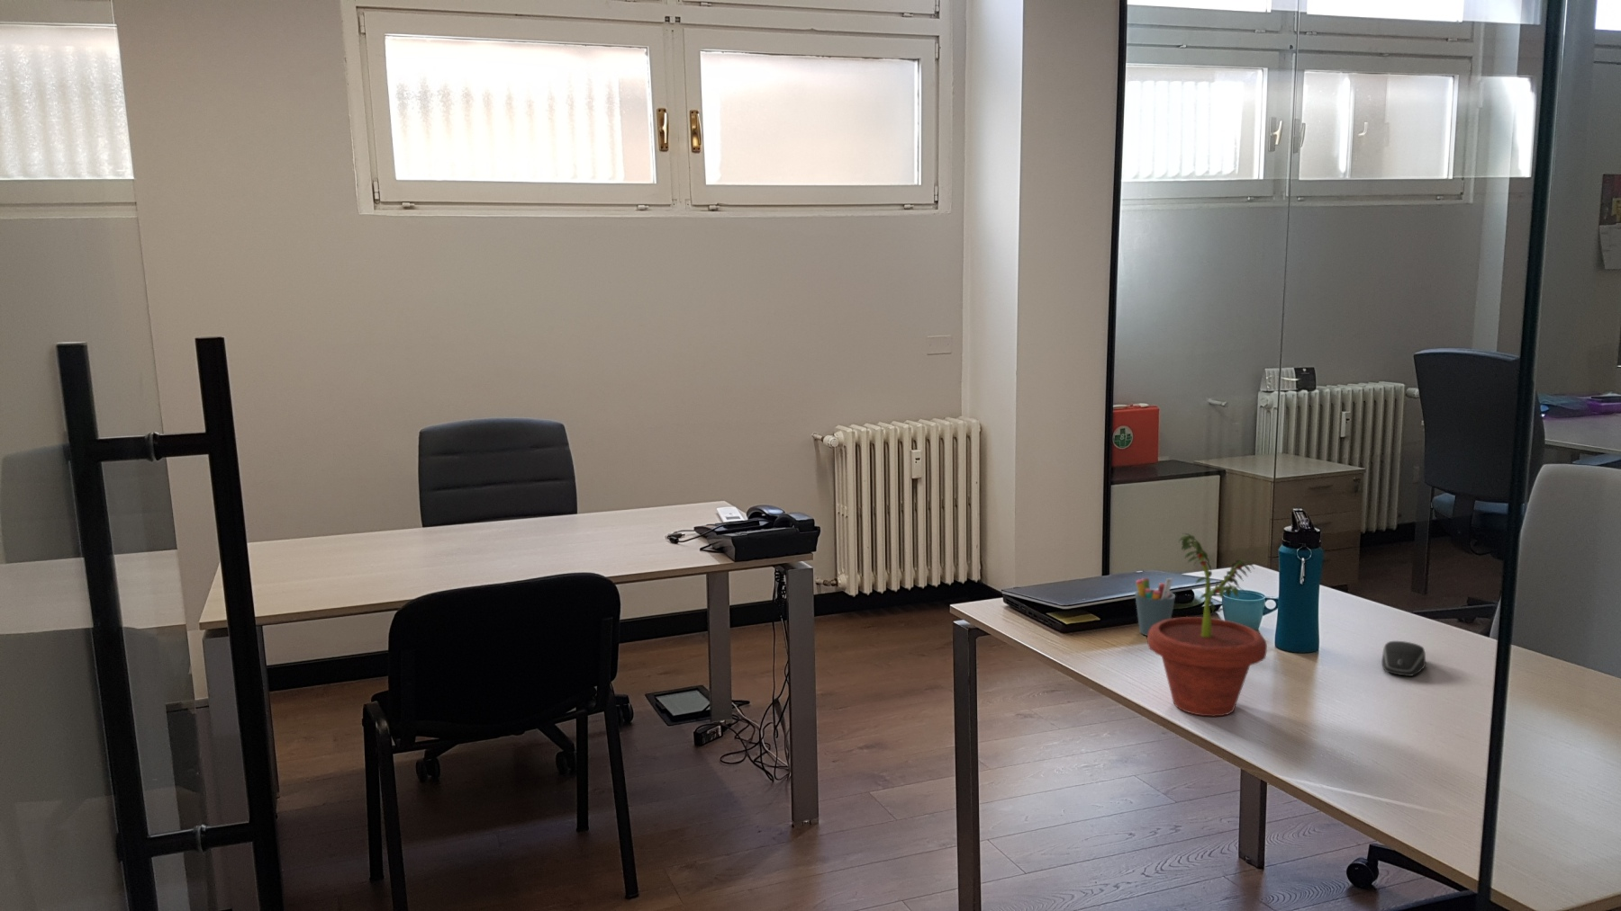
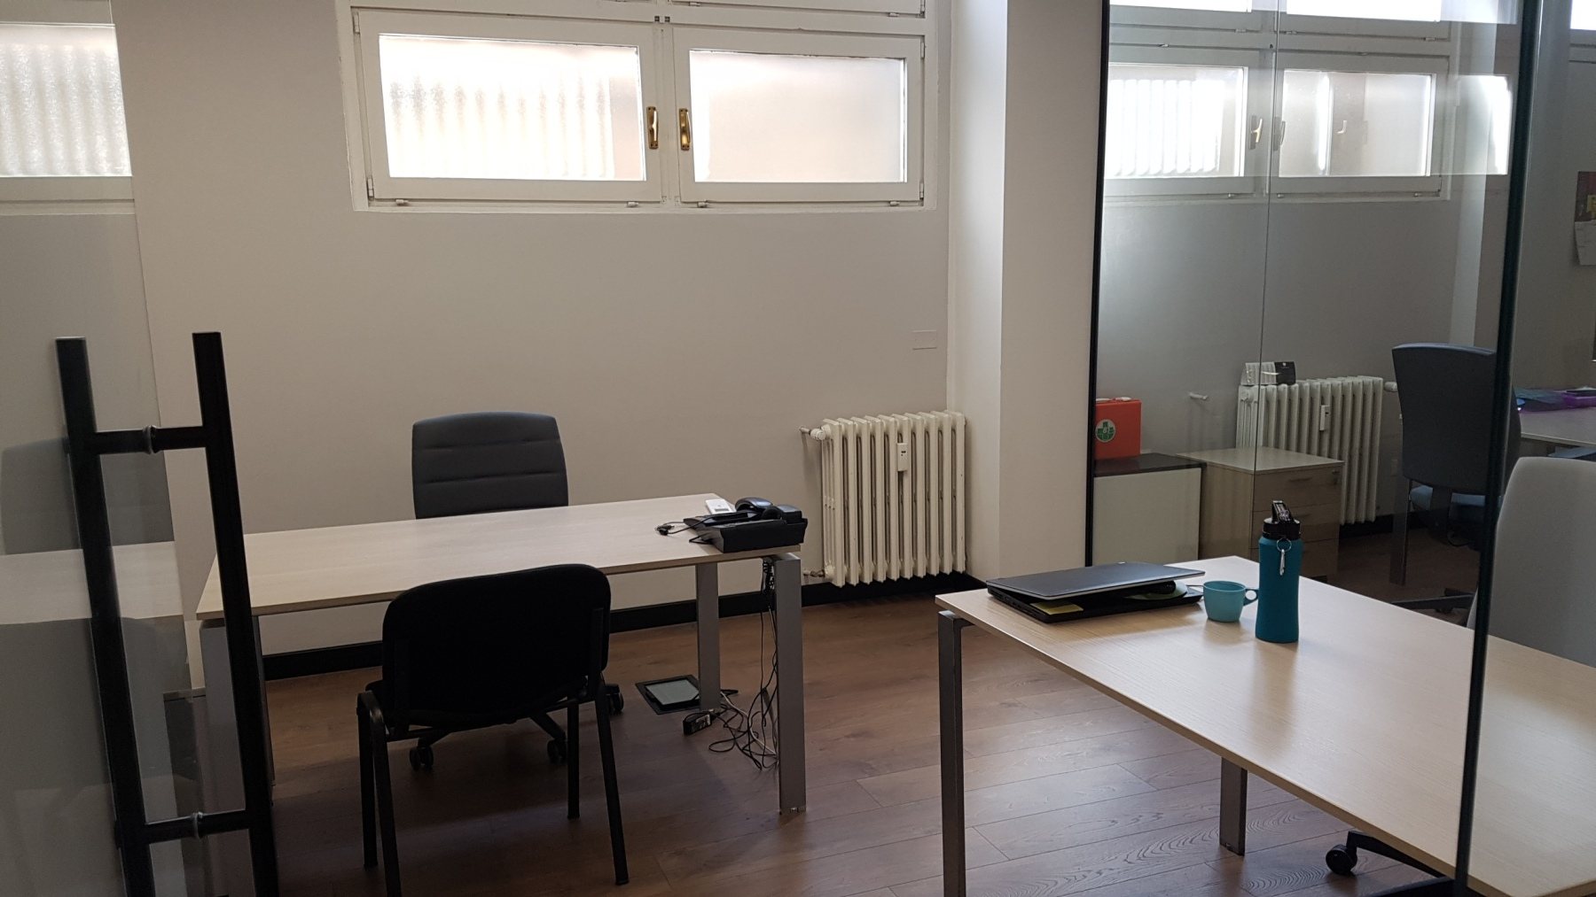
- pen holder (1153, 603)
- computer mouse (1403, 655)
- potted plant (1207, 618)
